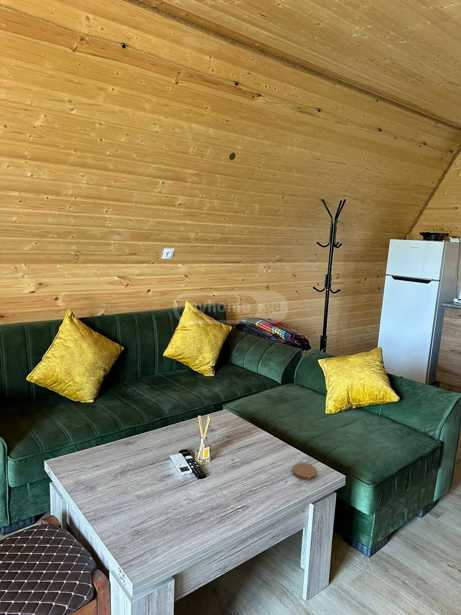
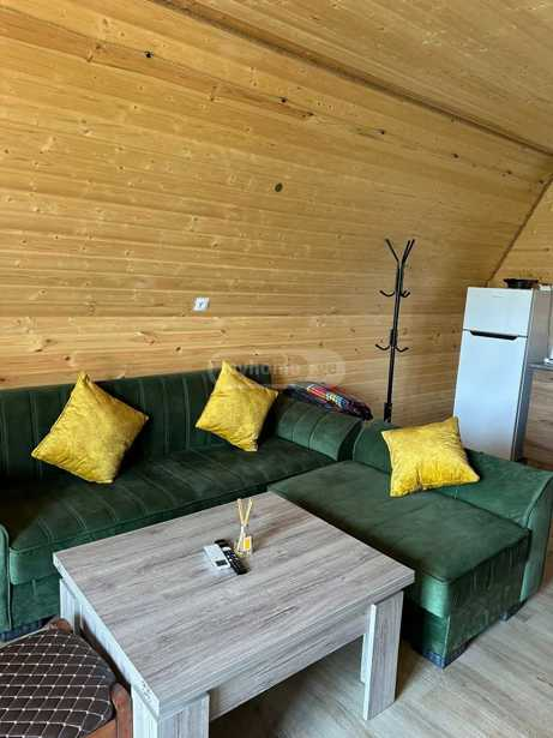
- coaster (304, 471)
